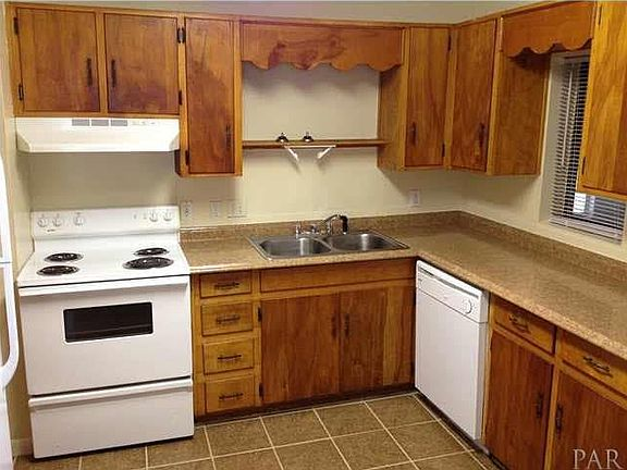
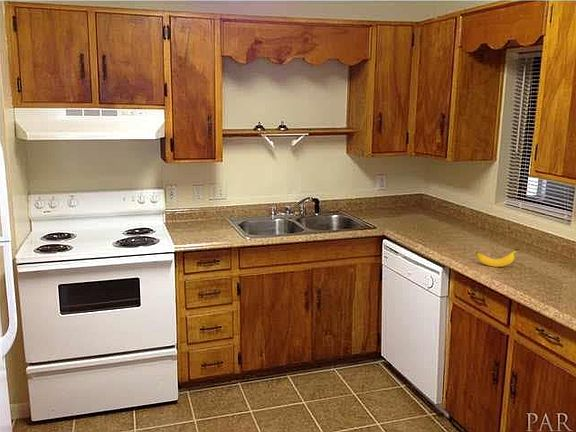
+ banana (497, 259)
